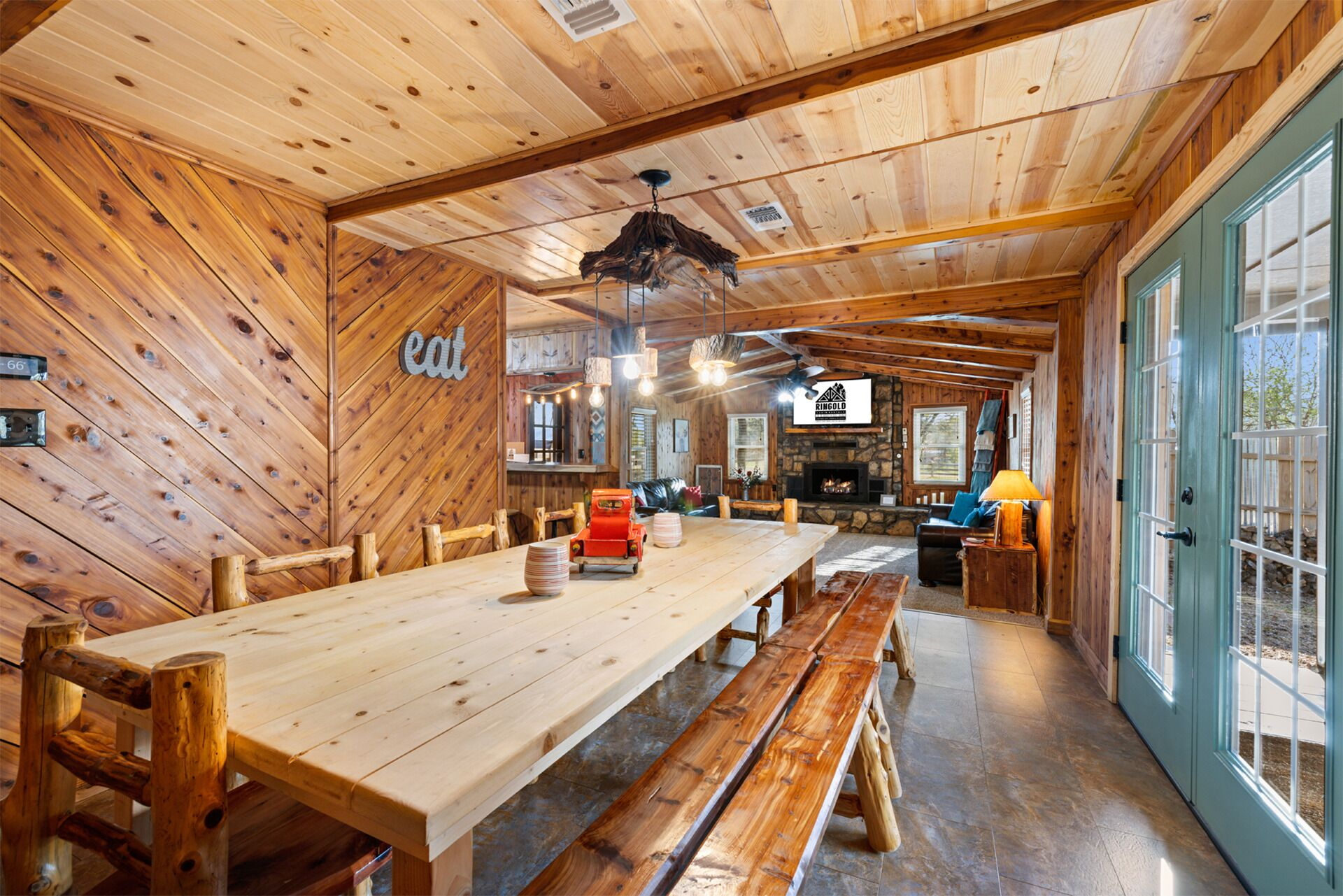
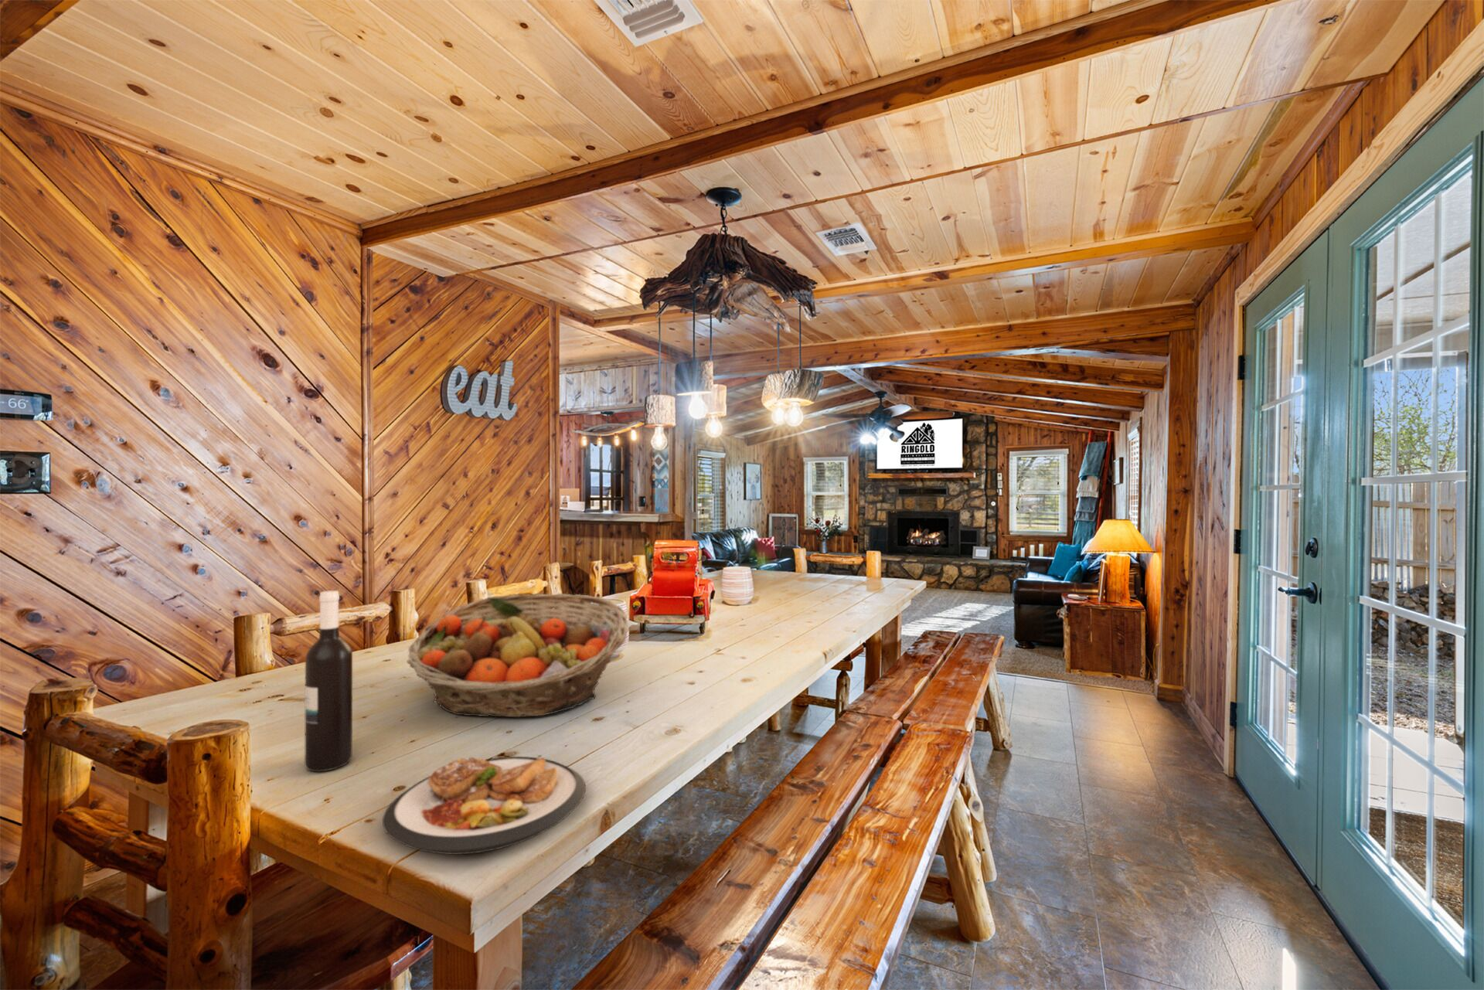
+ fruit basket (522, 650)
+ wine bottle (328, 677)
+ plate (490, 792)
